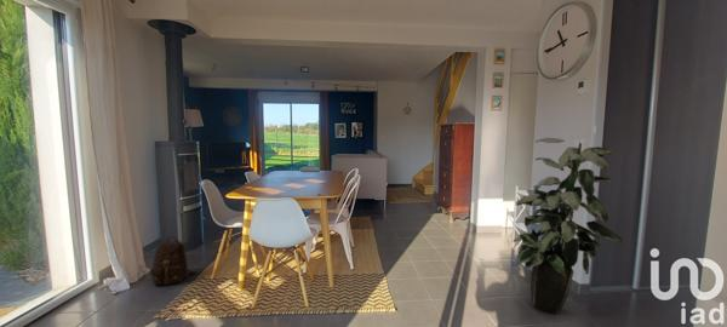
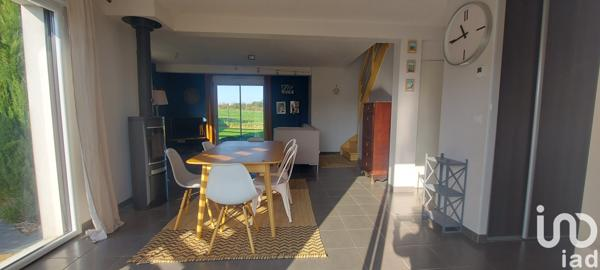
- indoor plant (557, 224)
- backpack (170, 259)
